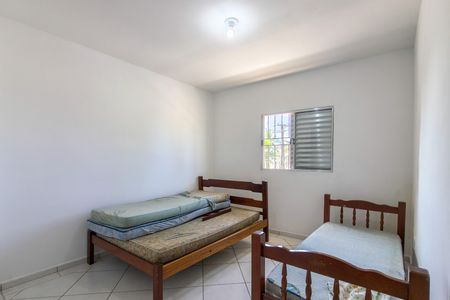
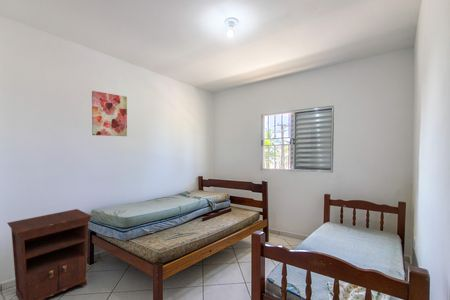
+ wall art (110, 114)
+ nightstand (52, 254)
